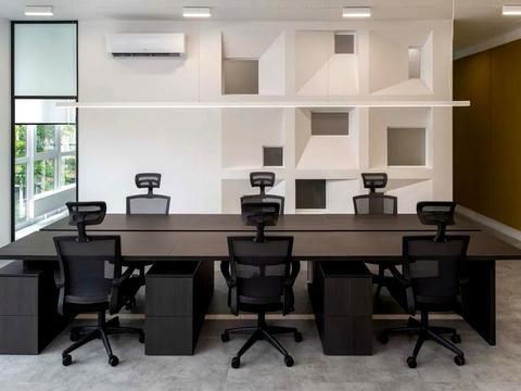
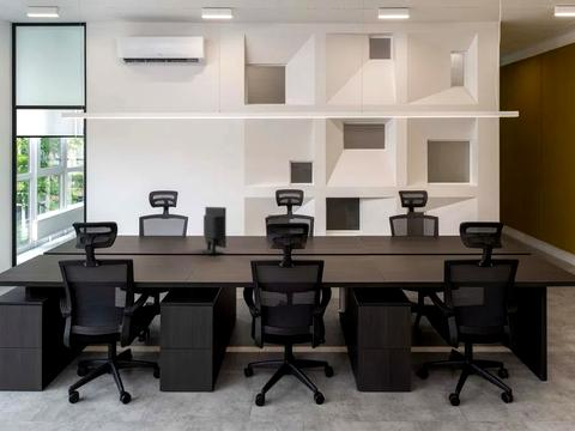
+ computer monitor (214, 230)
